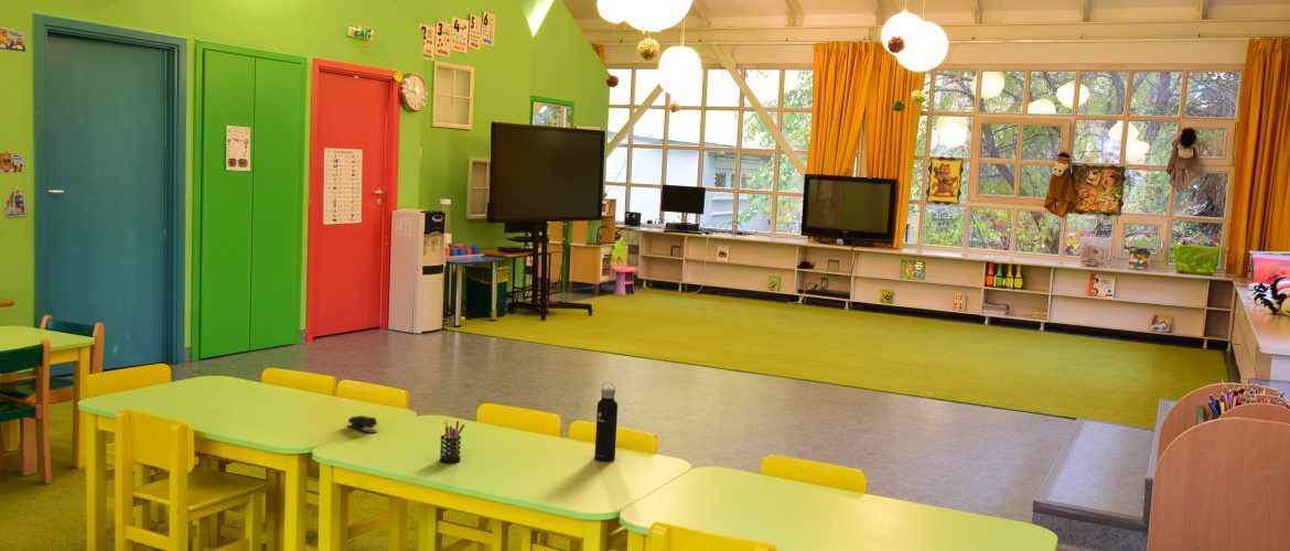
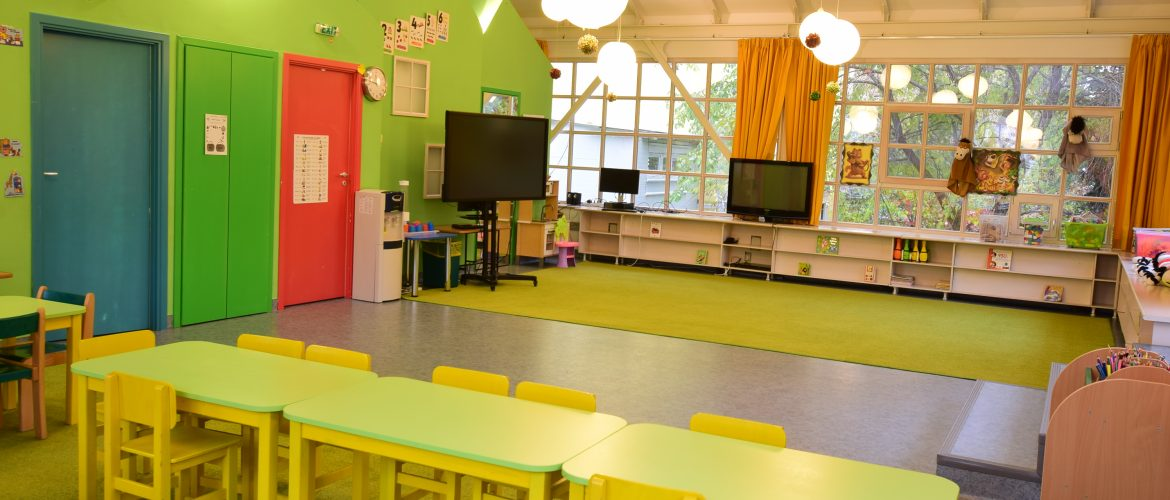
- stapler (362, 421)
- pen holder (453, 440)
- water bottle (606, 420)
